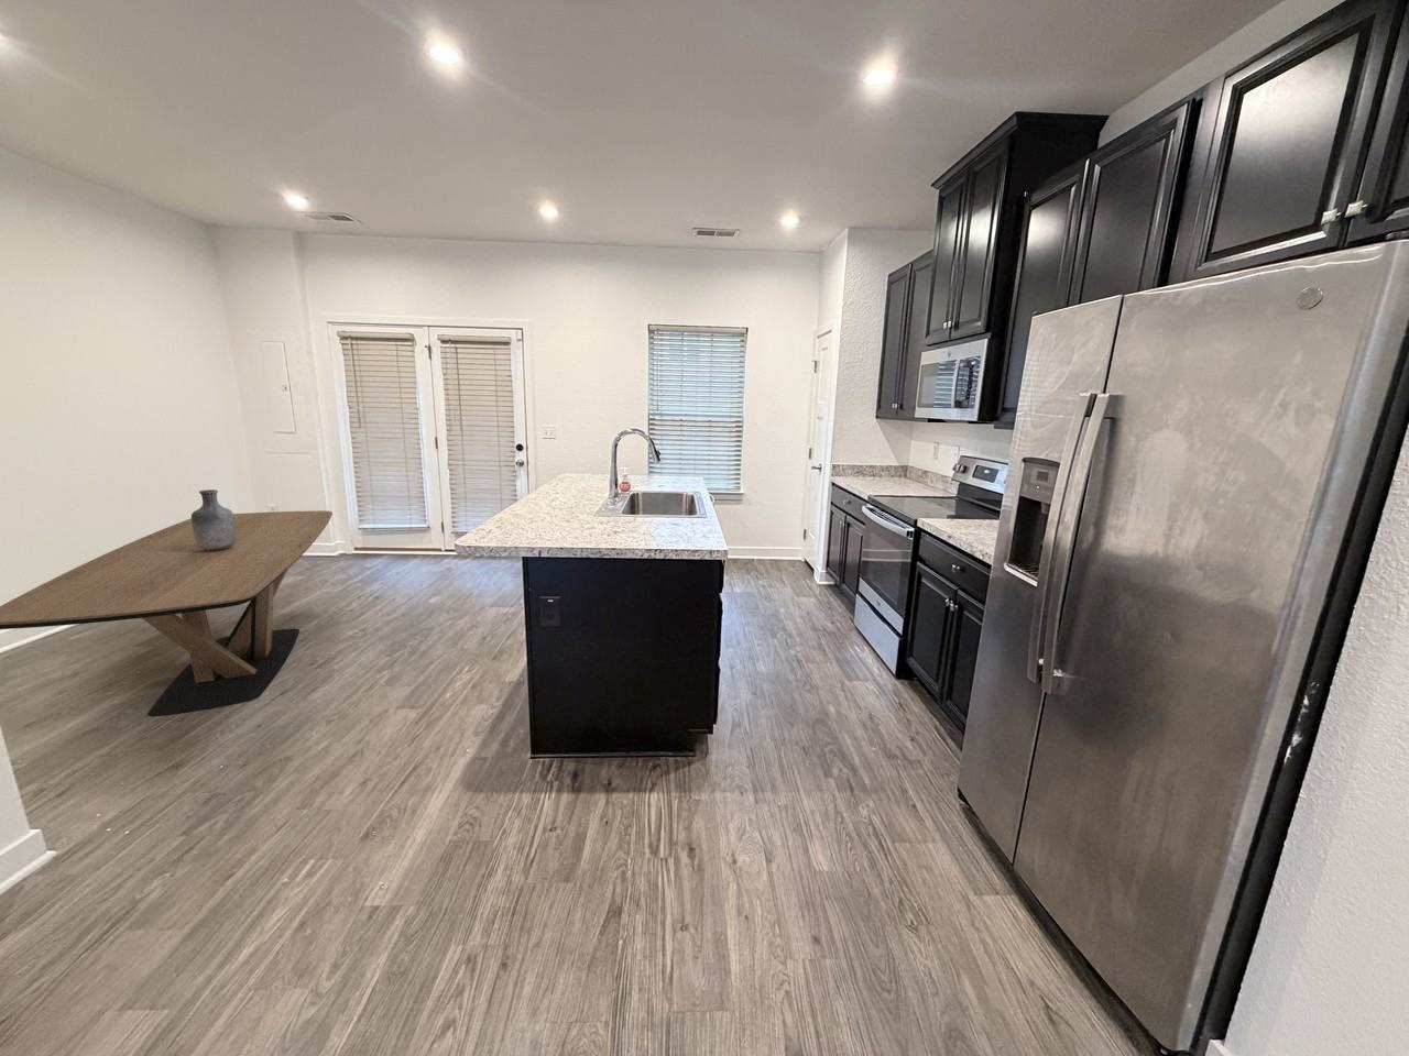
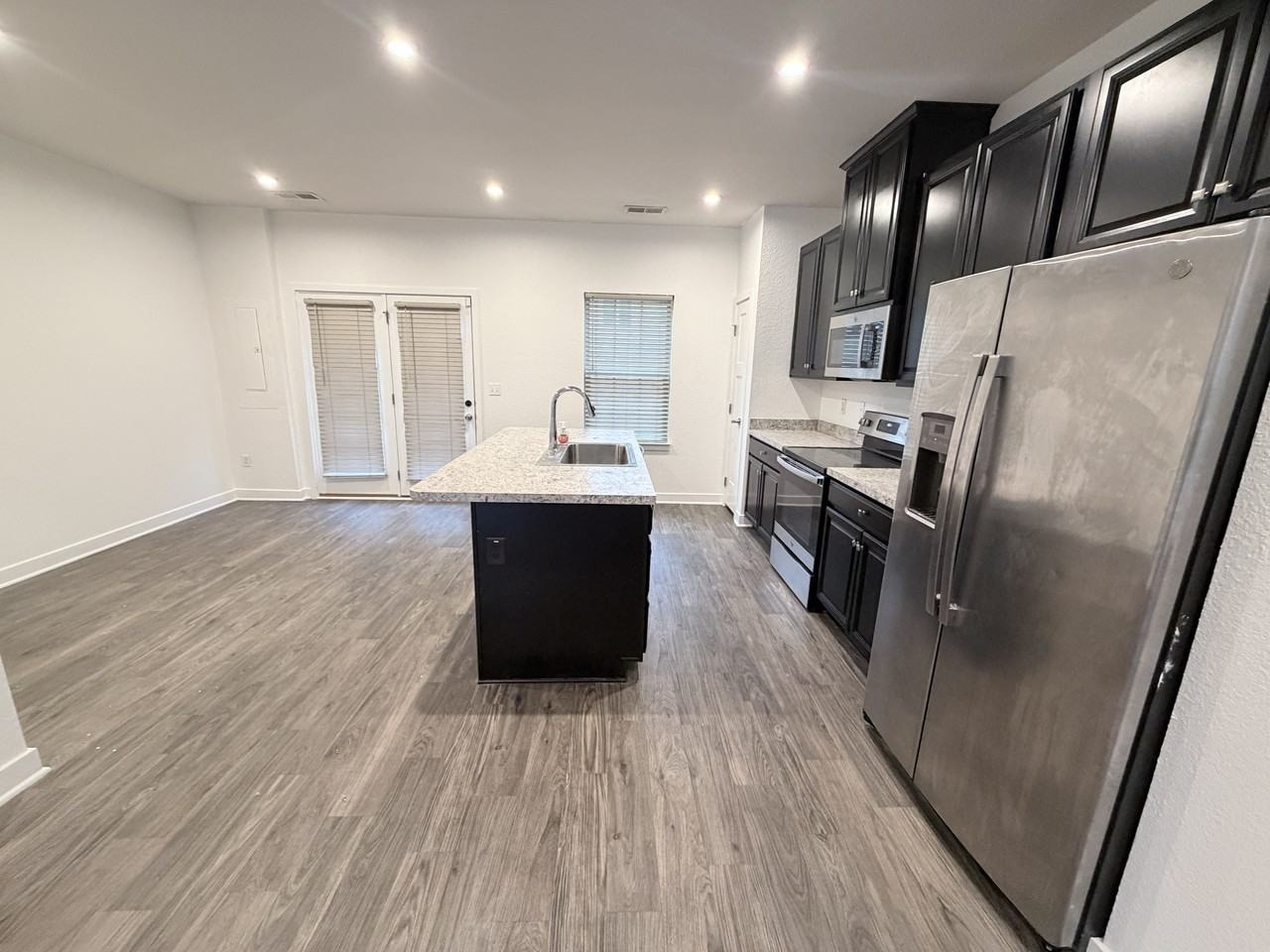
- dining table (225, 606)
- vase (212, 519)
